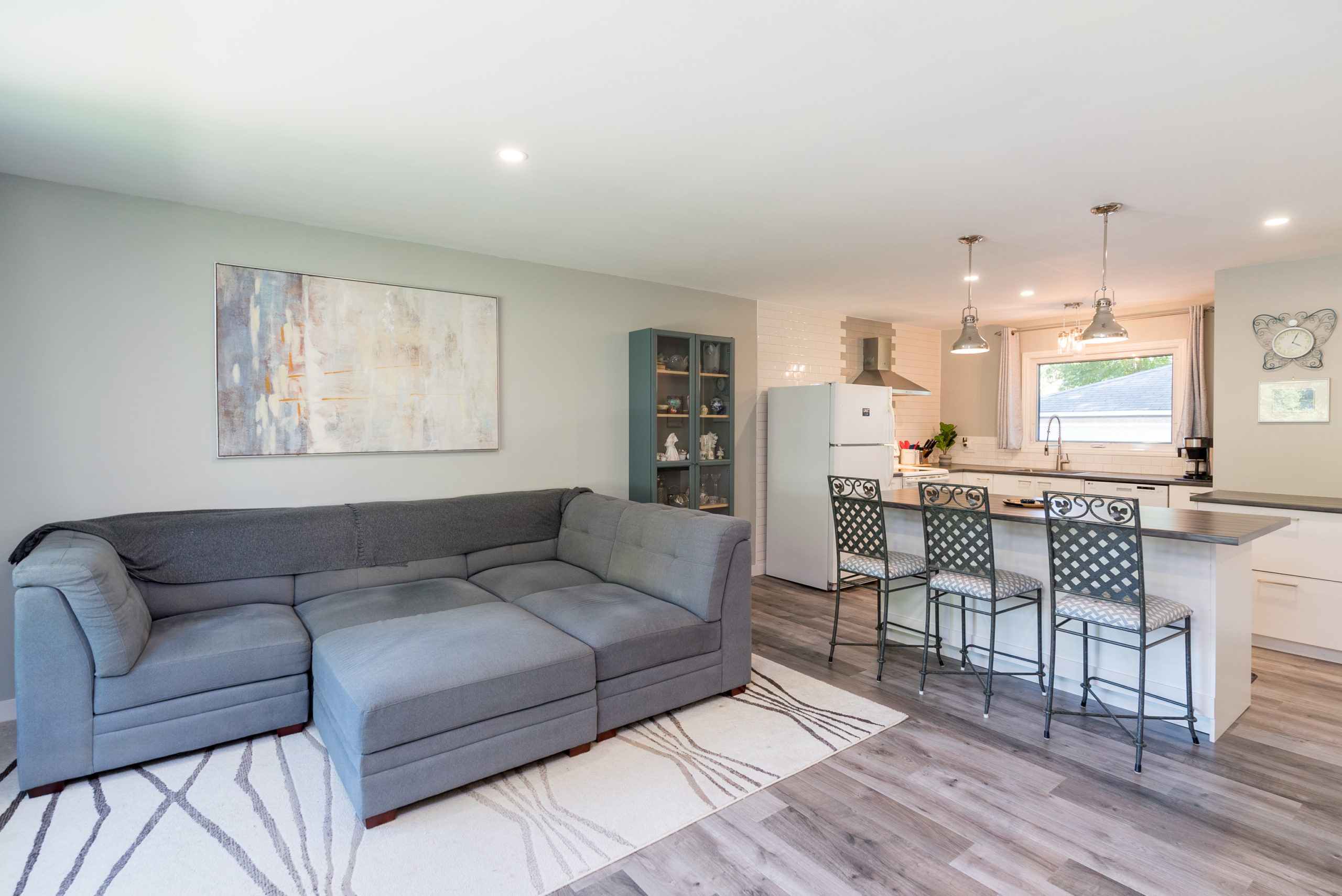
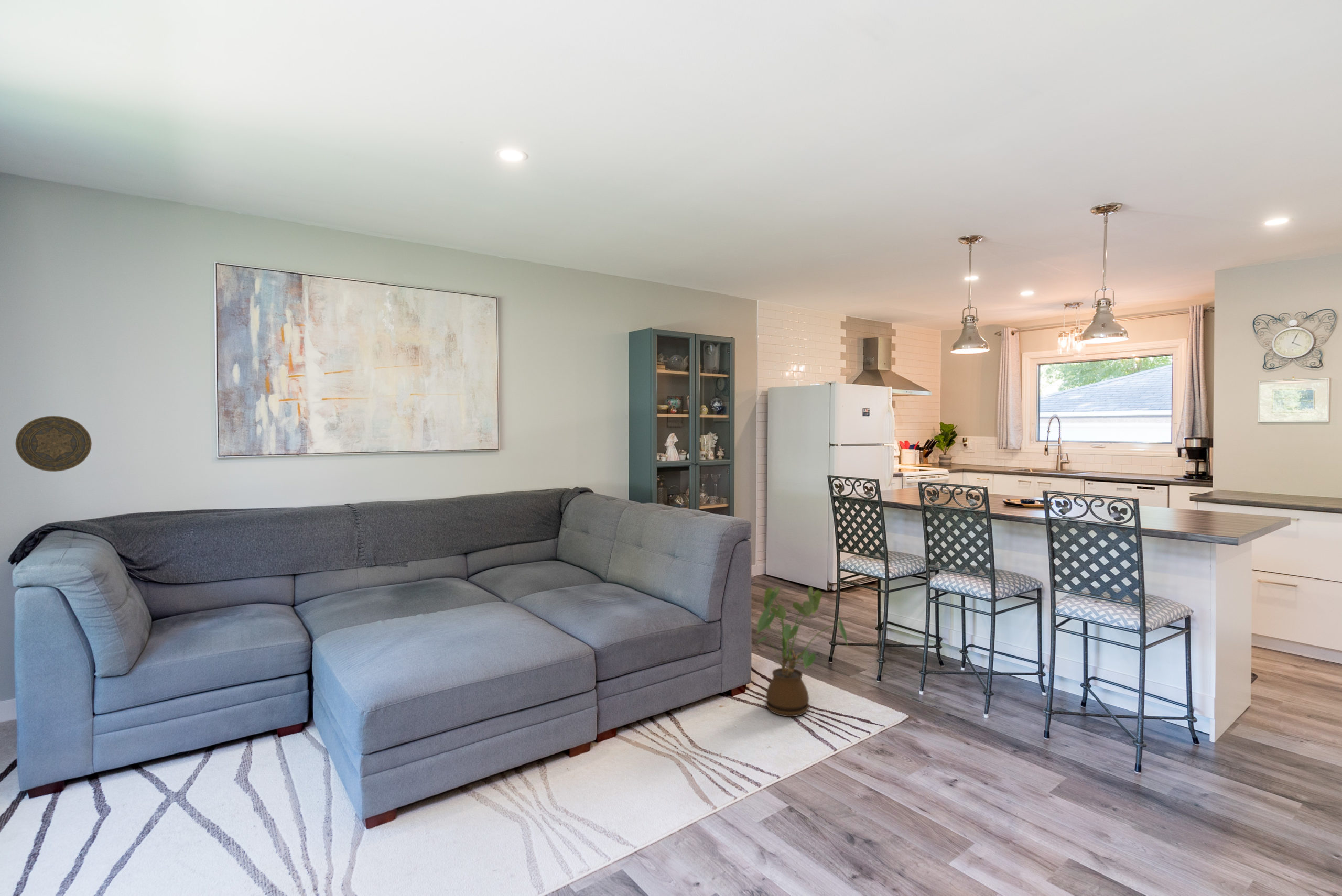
+ house plant (794, 651)
+ decorative plate (54, 443)
